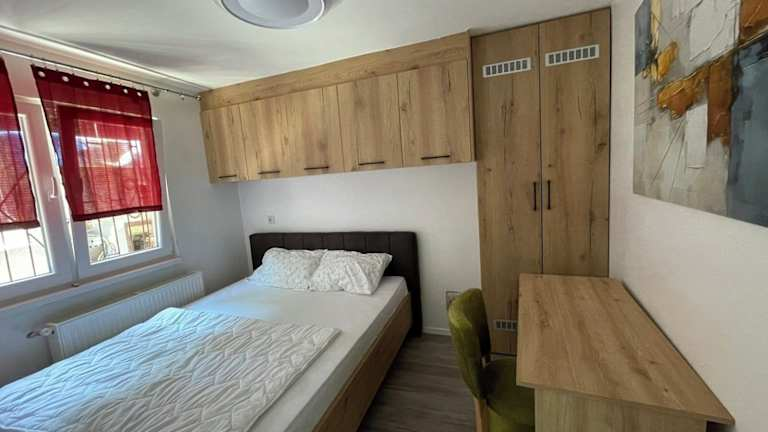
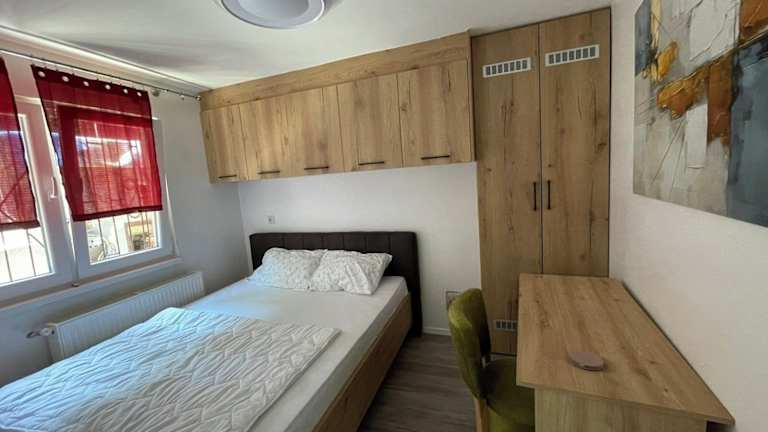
+ coaster (586, 359)
